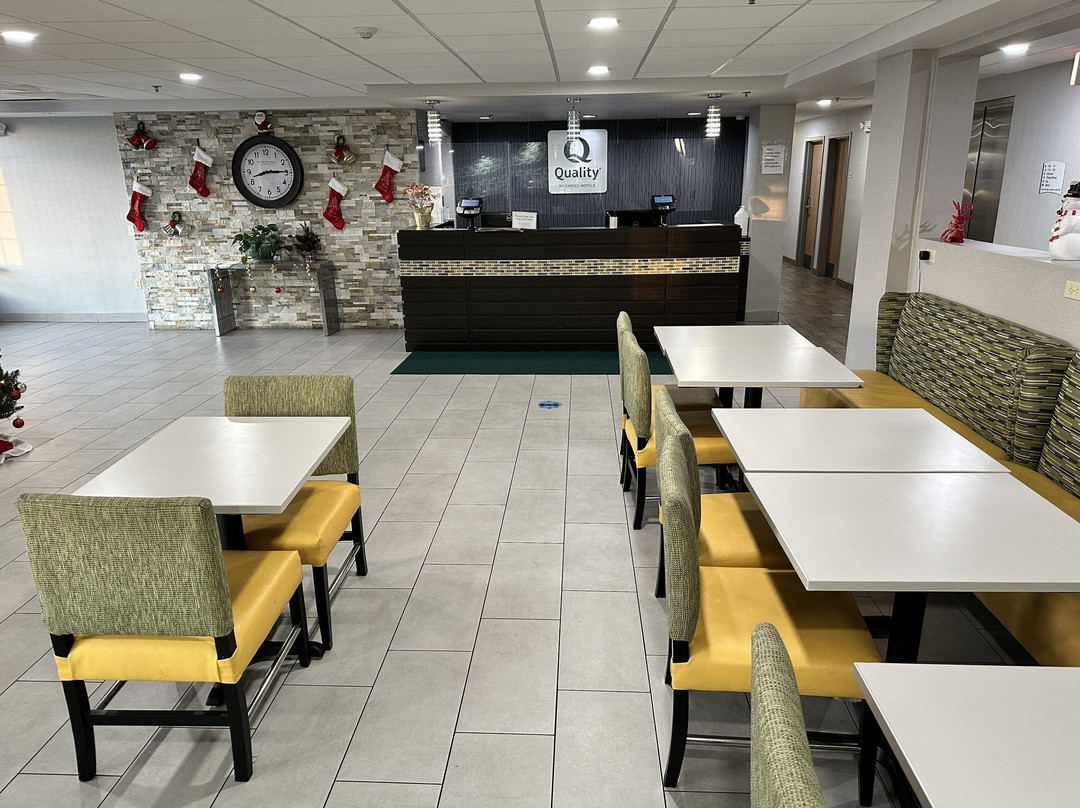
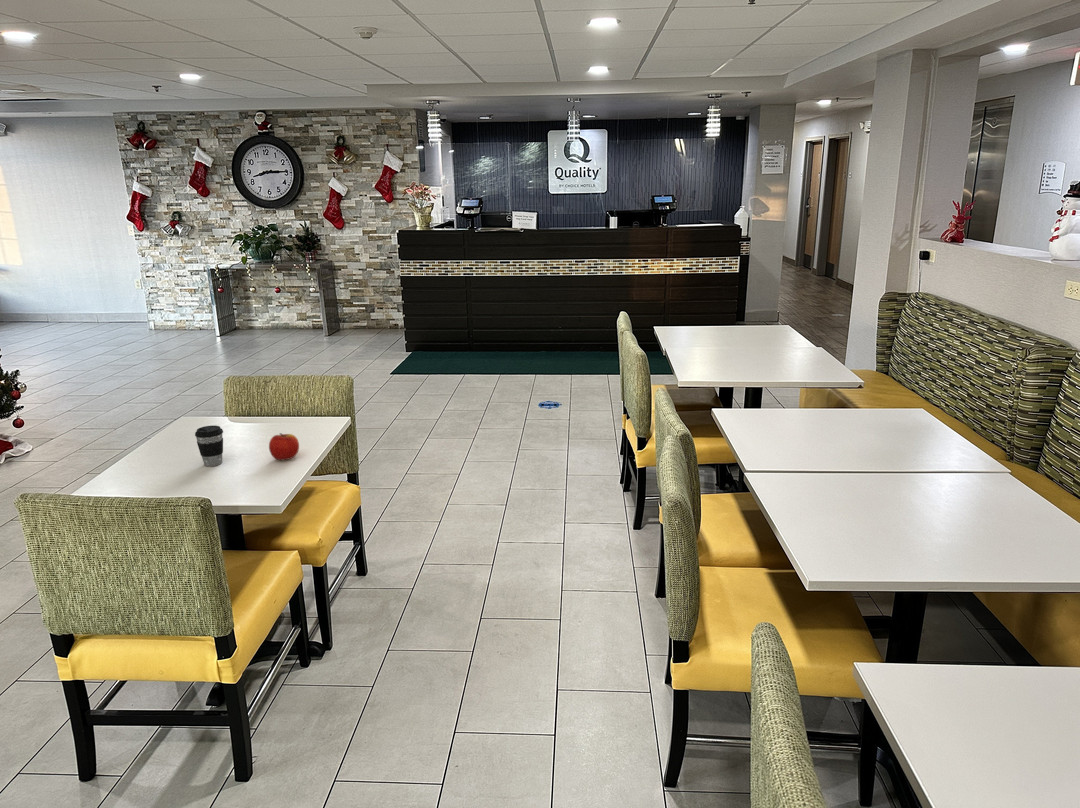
+ apple (283, 445)
+ coffee cup (211, 446)
